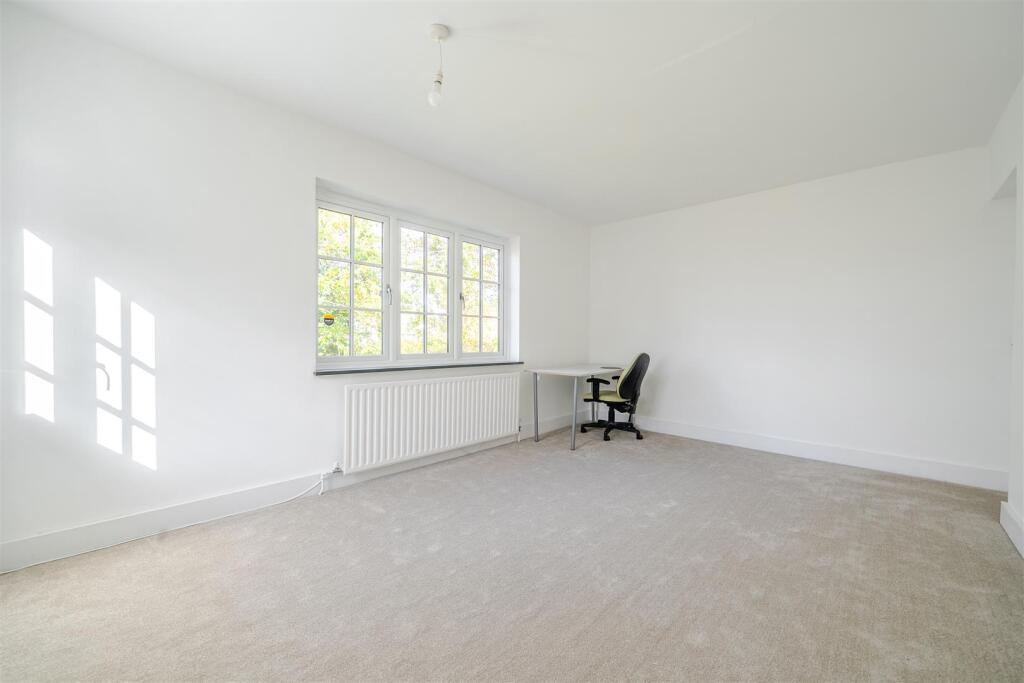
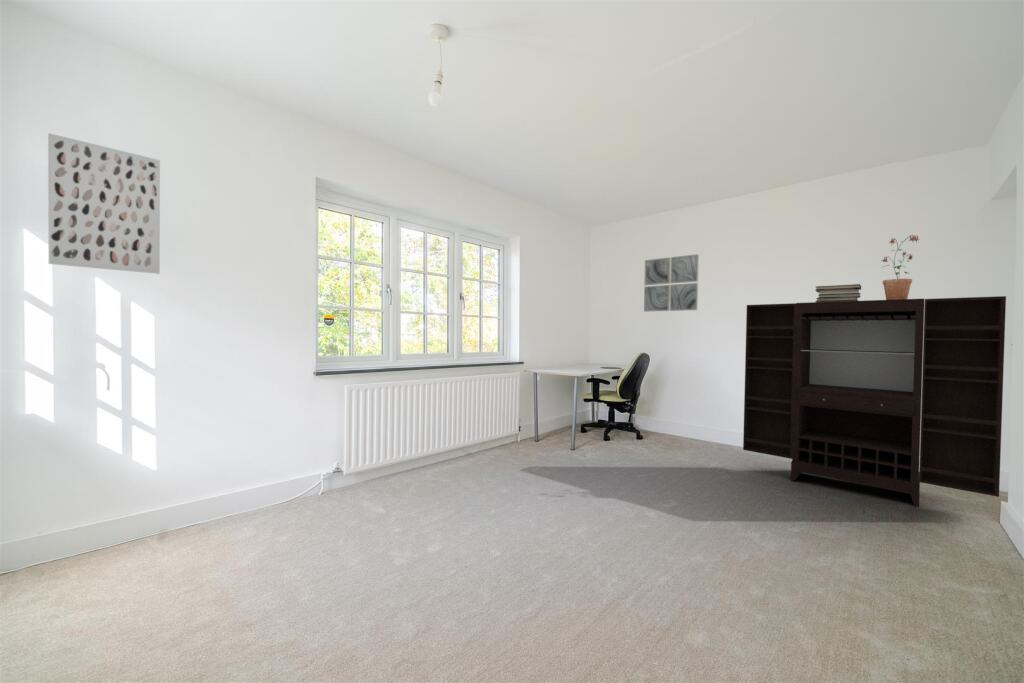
+ potted plant (897, 268)
+ bookshelf (855, 394)
+ wall art (107, 208)
+ book stack (838, 295)
+ wall art (669, 283)
